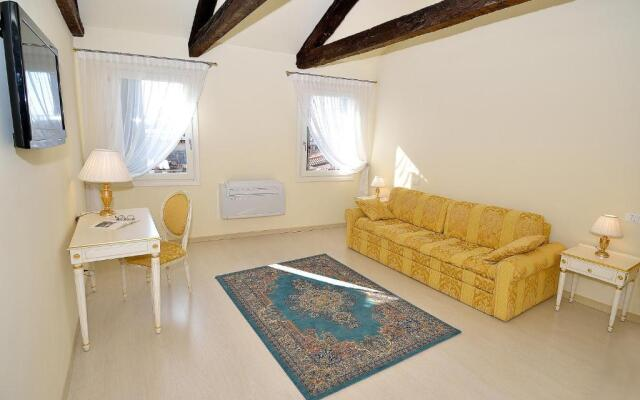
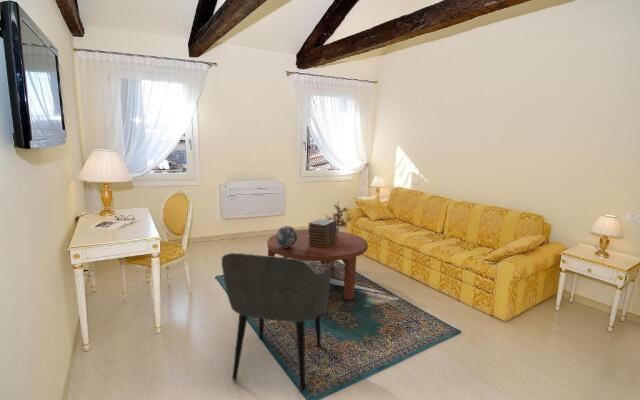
+ coffee table (317, 260)
+ book stack (322, 232)
+ potted plant (337, 217)
+ armchair (278, 305)
+ decorative ball (286, 236)
